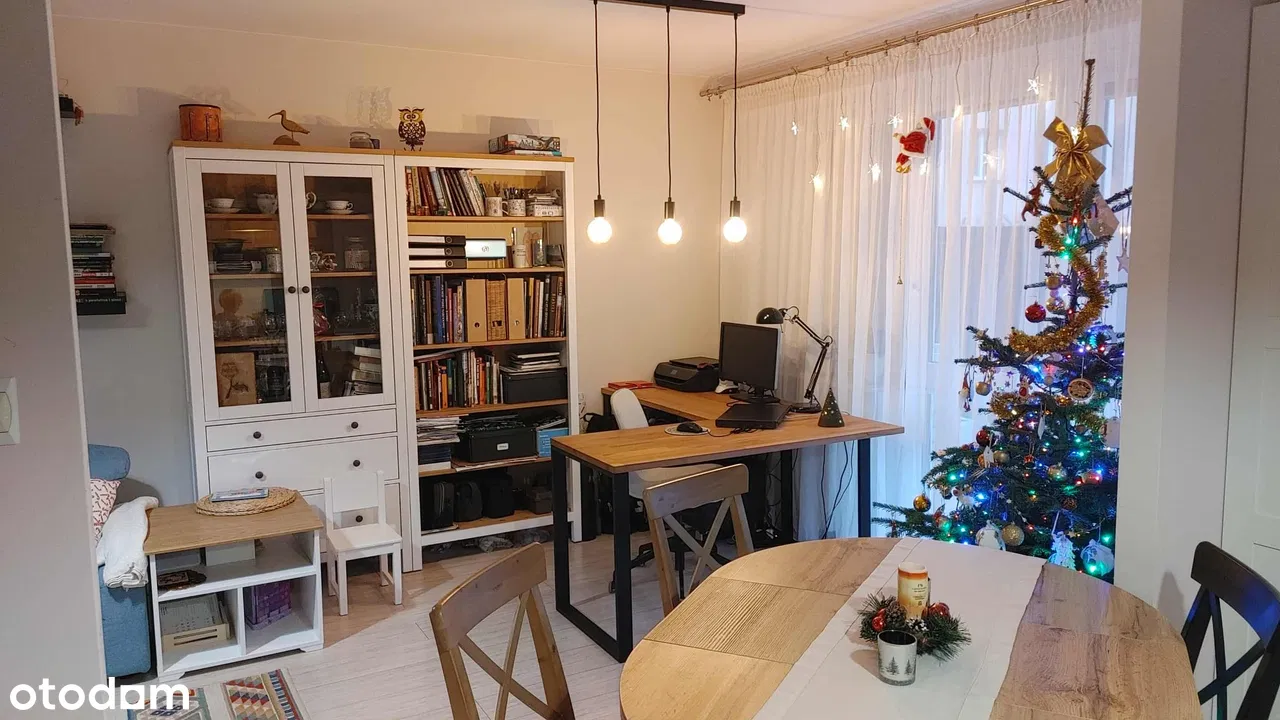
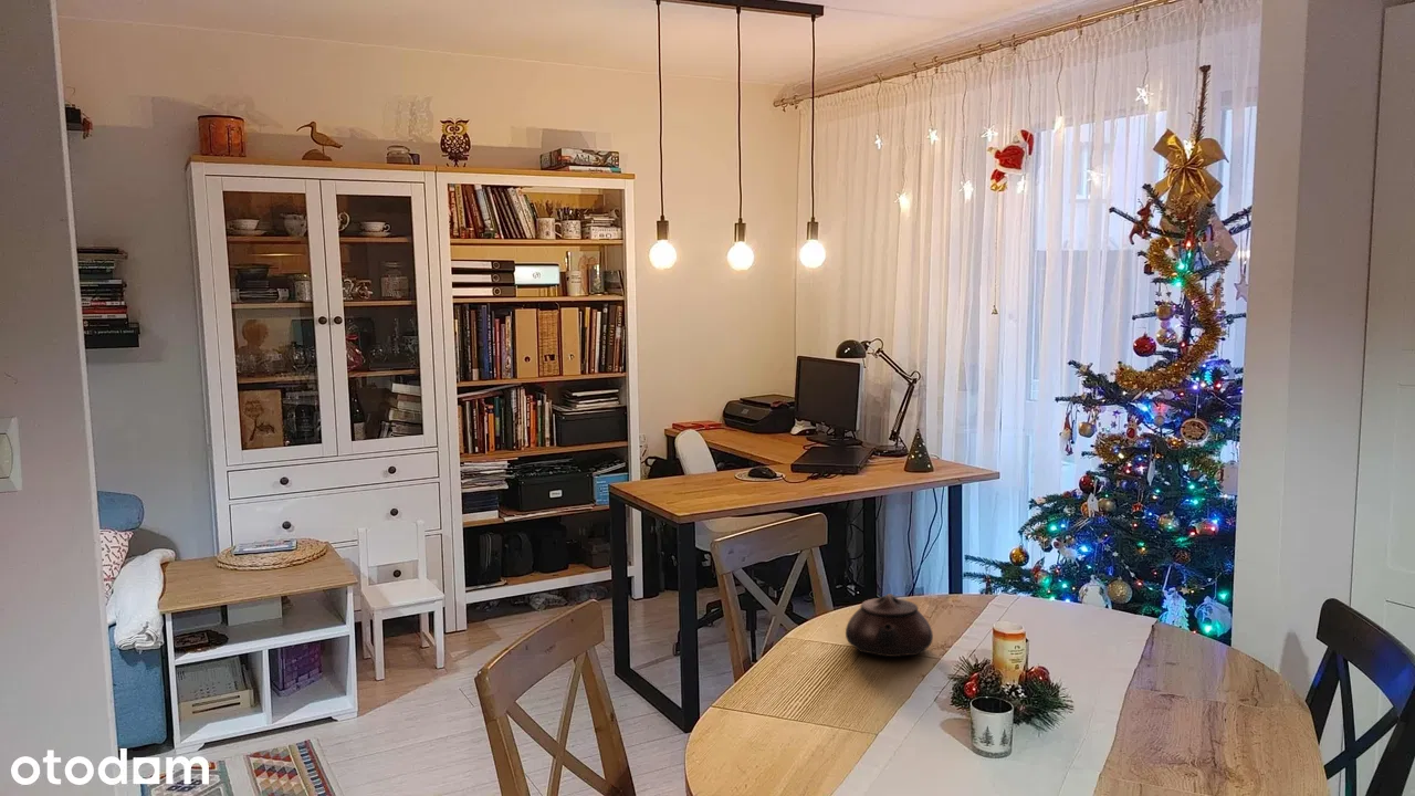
+ teapot (890, 621)
